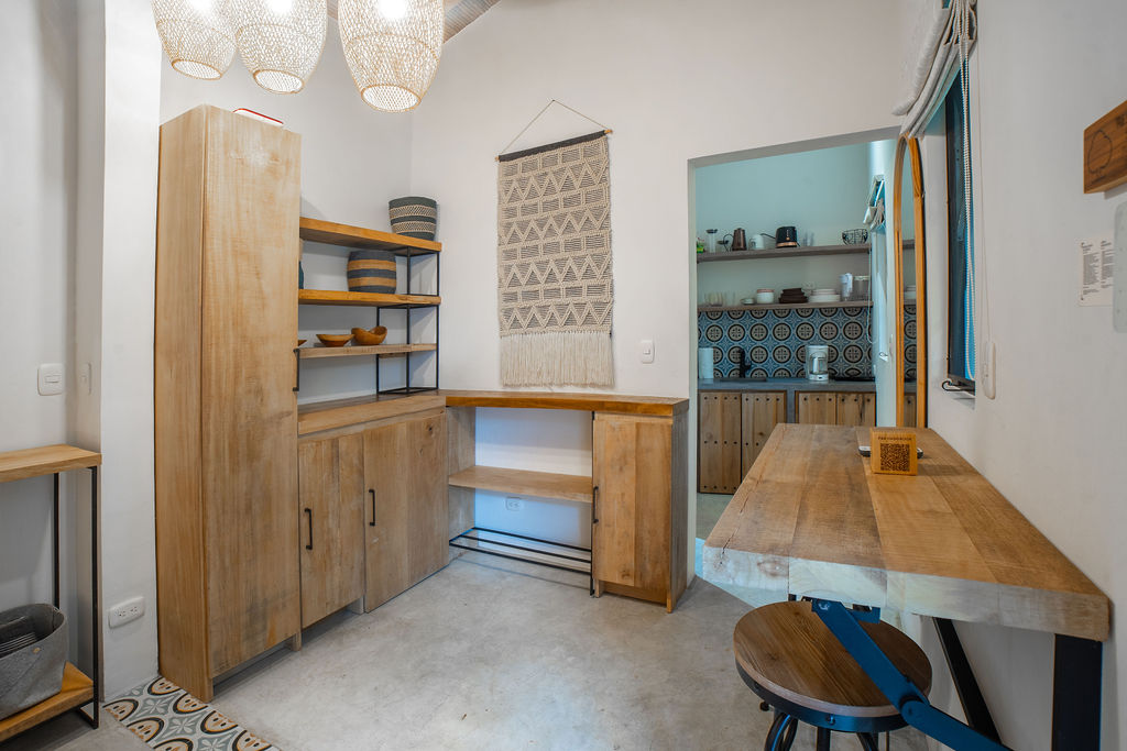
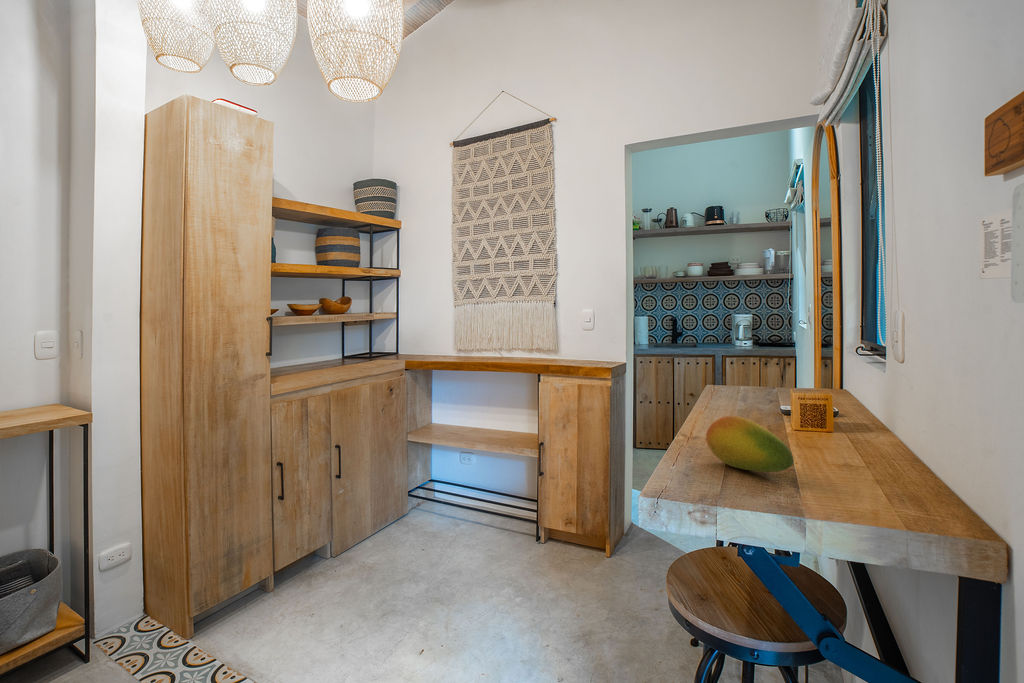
+ fruit (745, 443)
